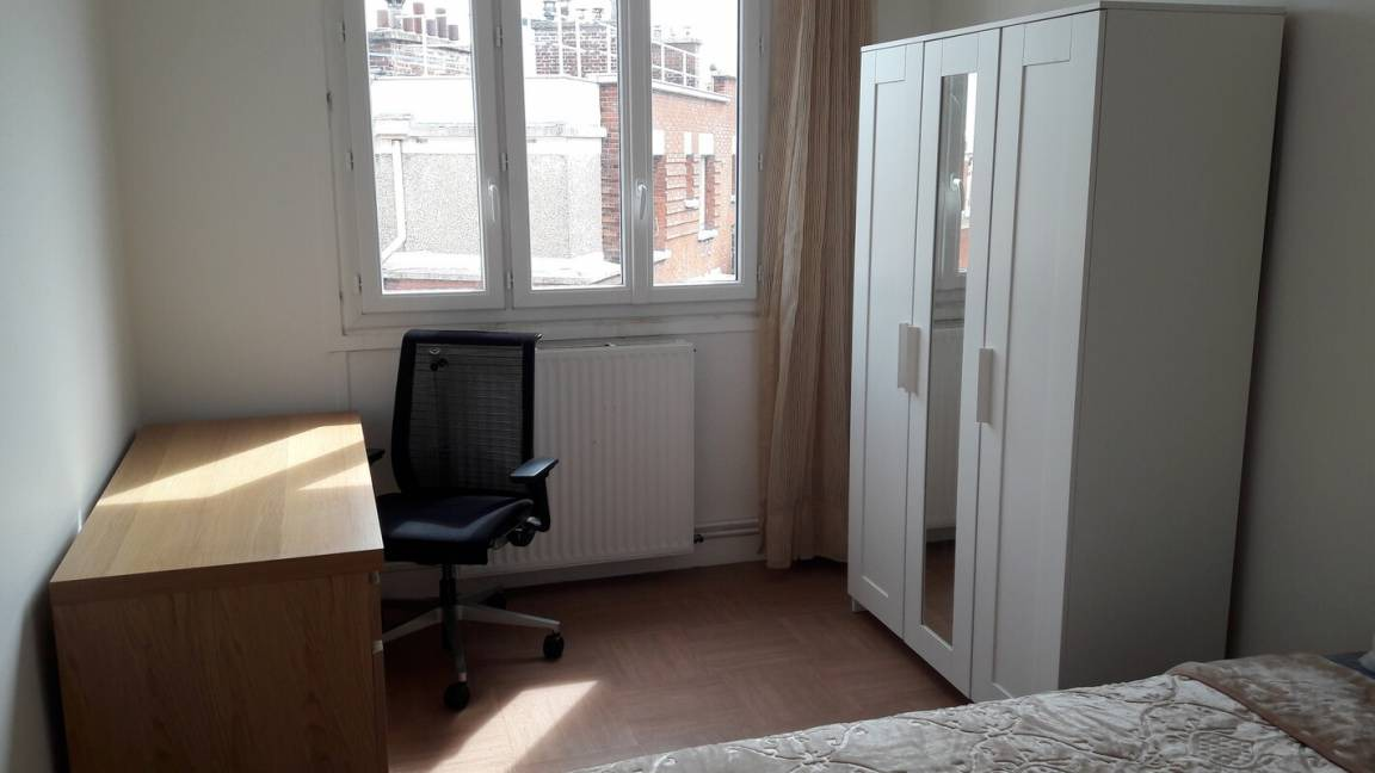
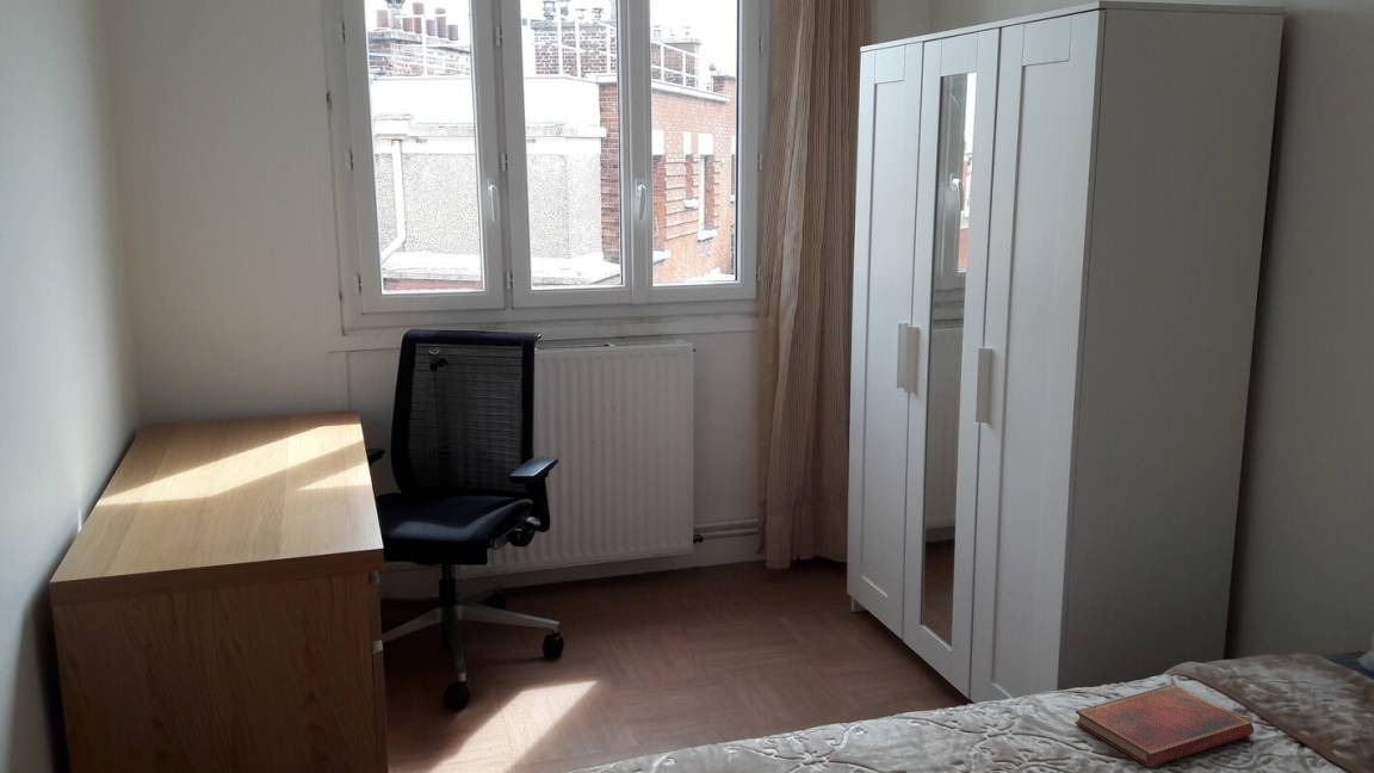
+ diary (1163, 723)
